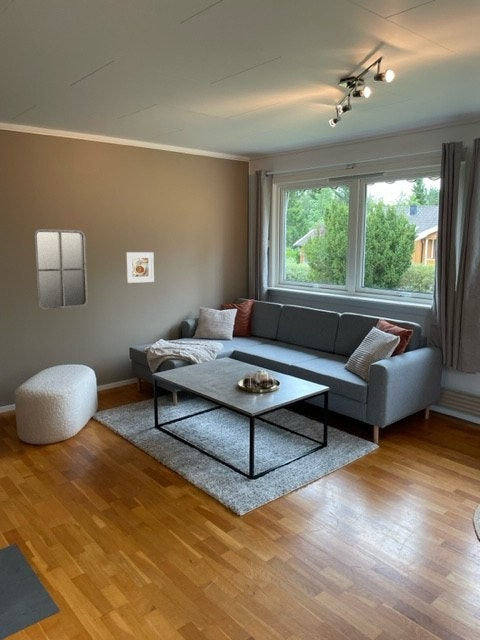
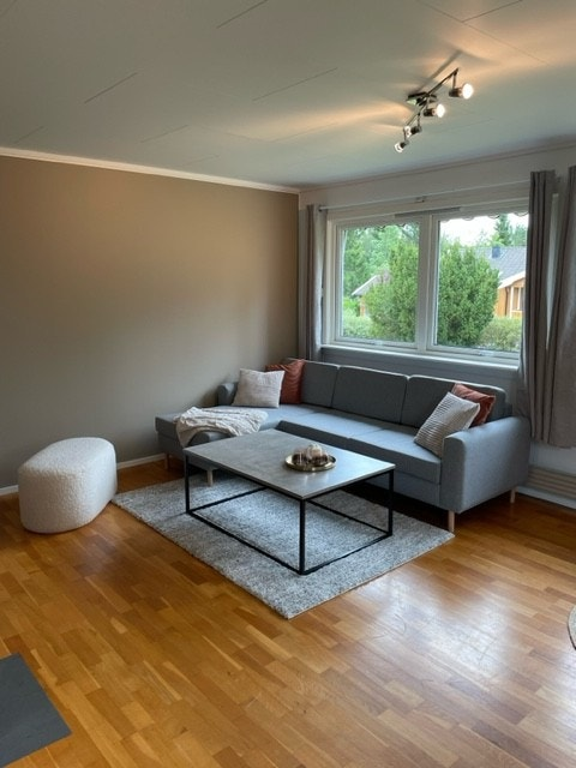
- home mirror (61, 269)
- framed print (140, 267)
